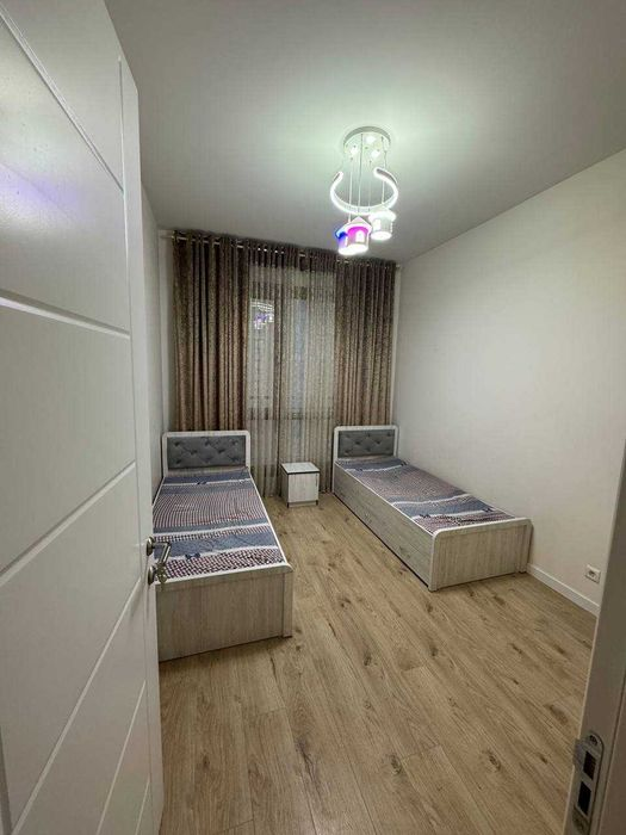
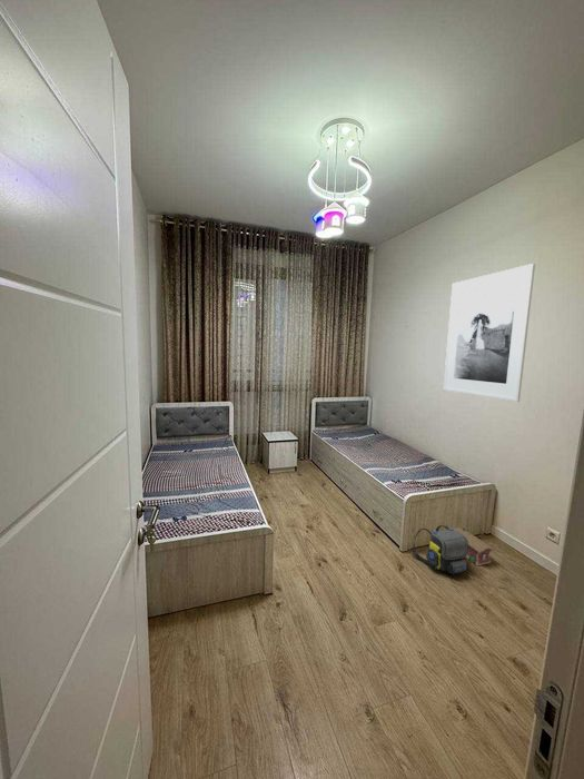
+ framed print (482, 336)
+ shoulder bag (443, 546)
+ toy house (471, 543)
